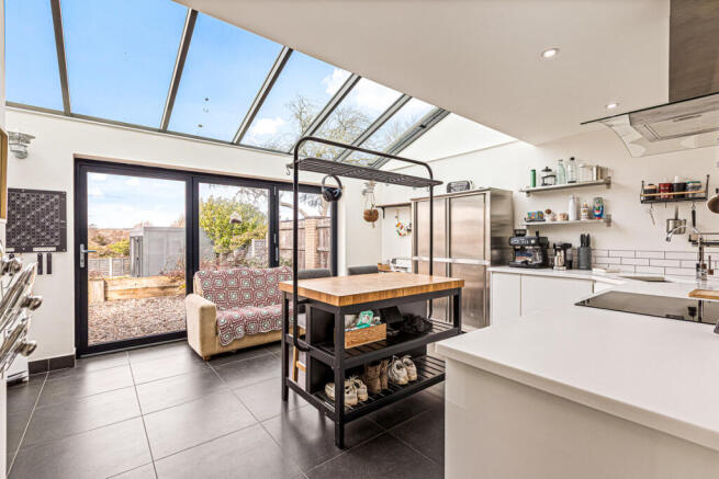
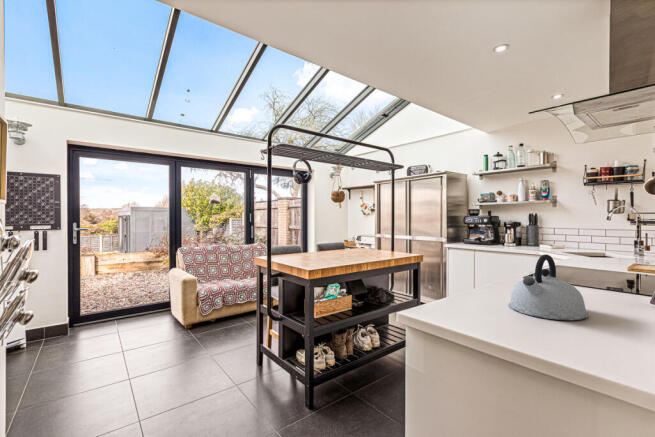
+ kettle (544, 282)
